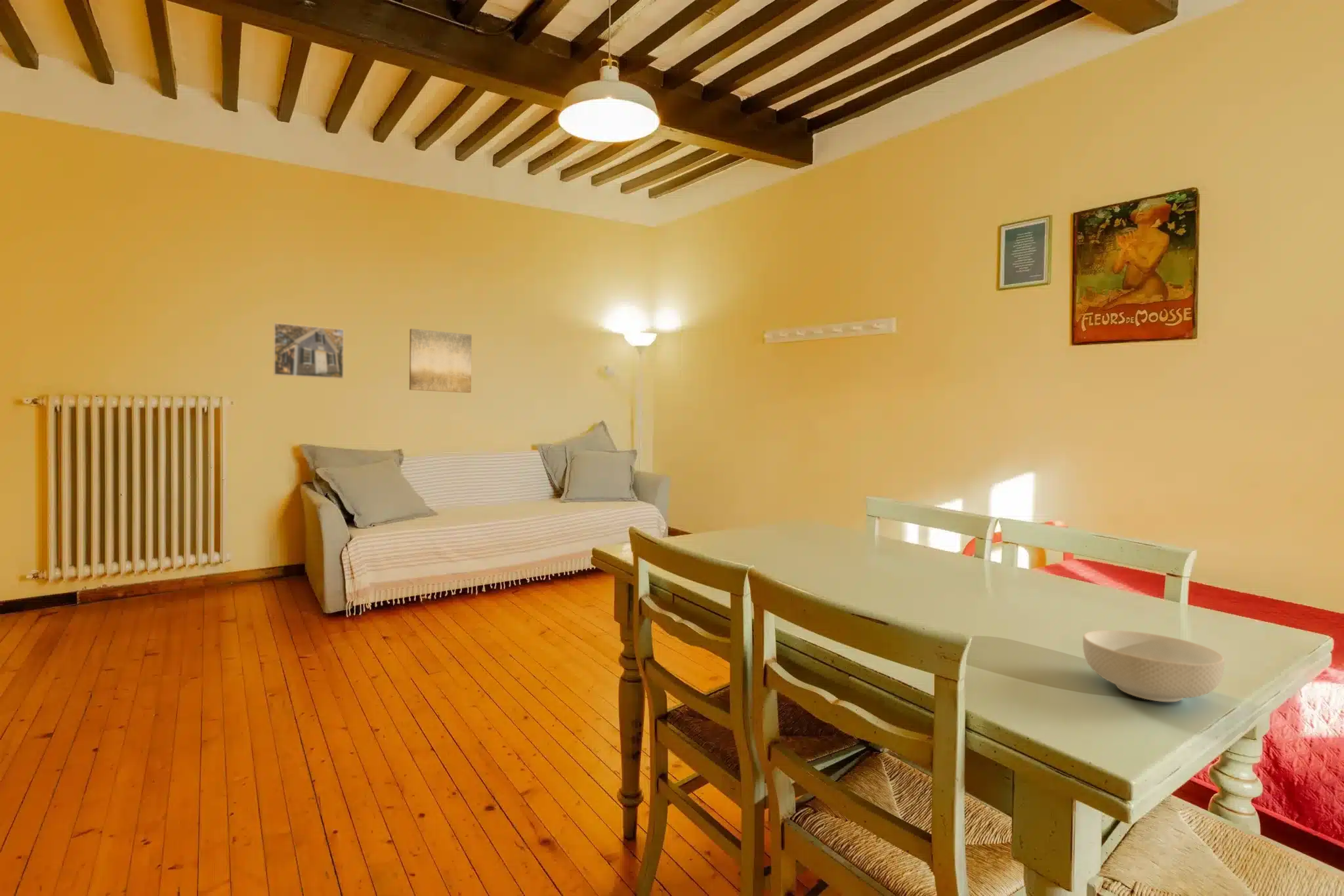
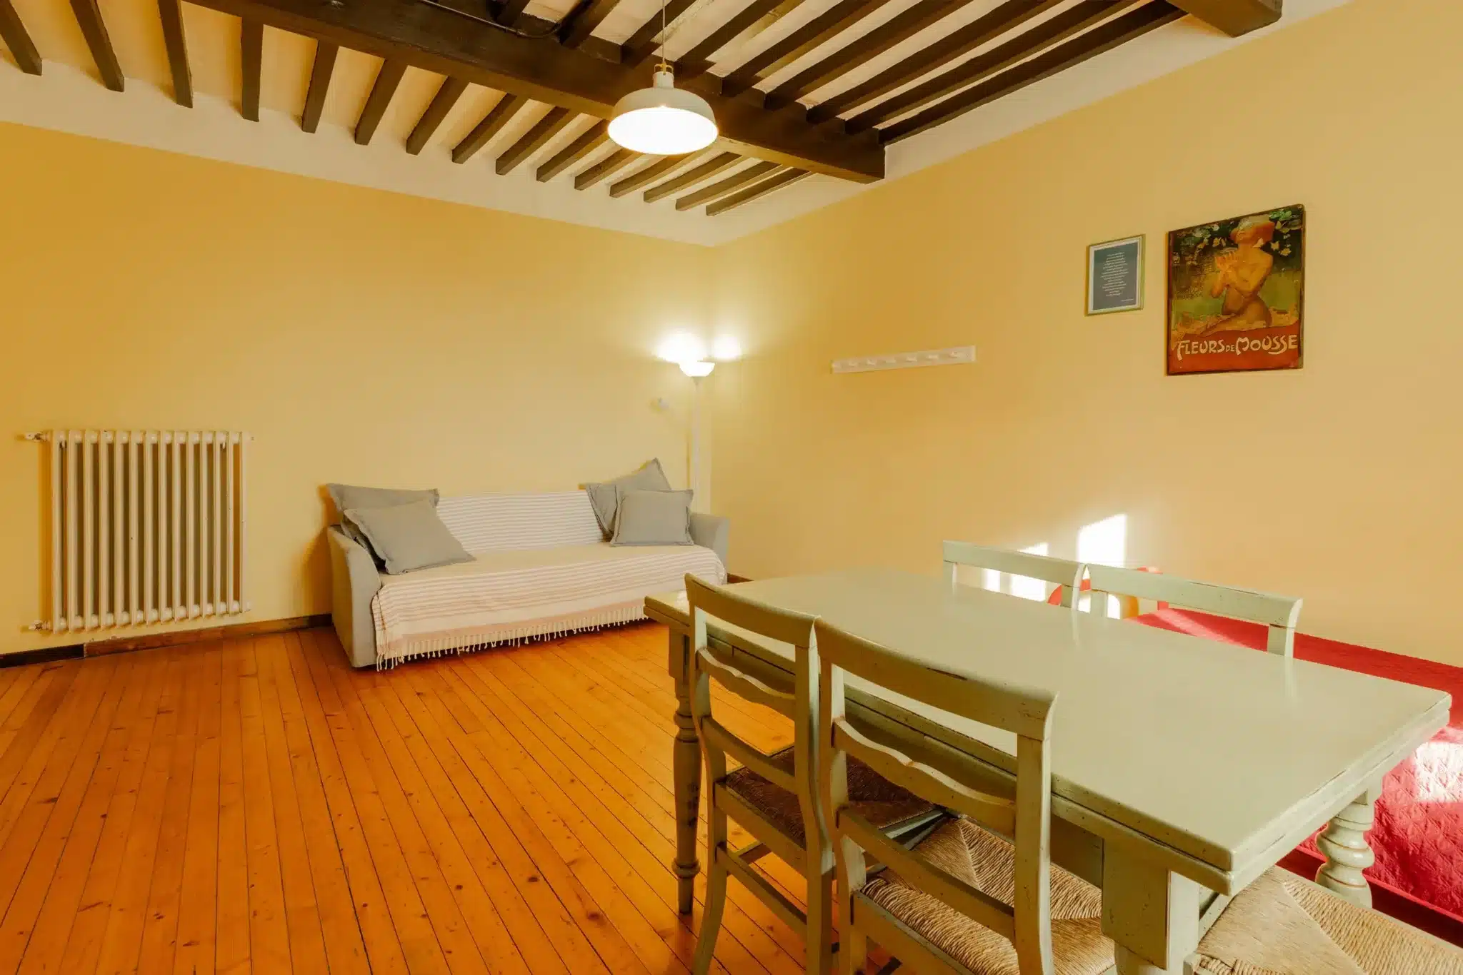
- wall art (441, 361)
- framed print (309, 352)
- cereal bowl (1149, 668)
